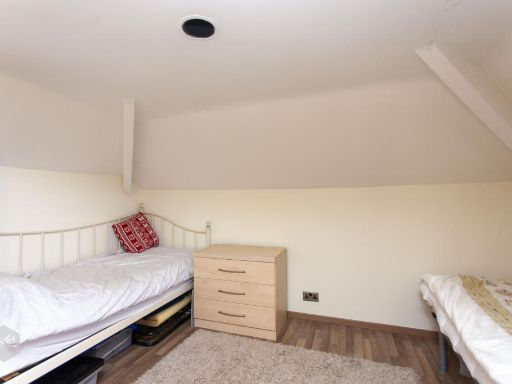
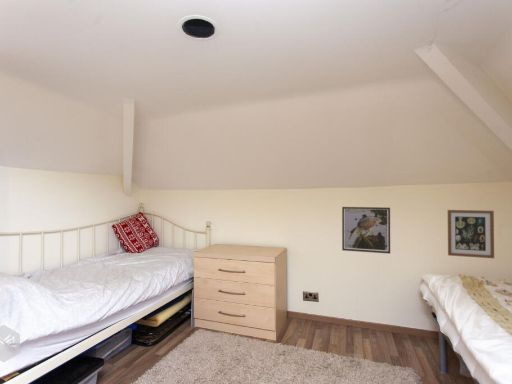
+ wall art (470, 233)
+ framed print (365, 229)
